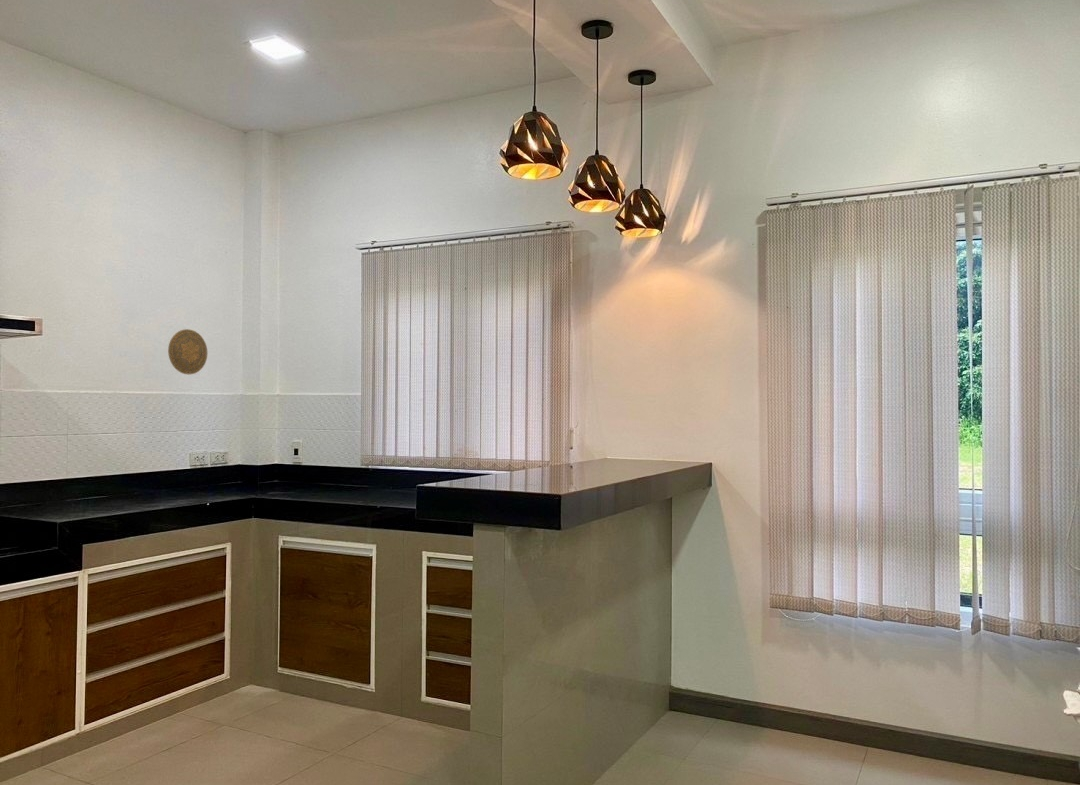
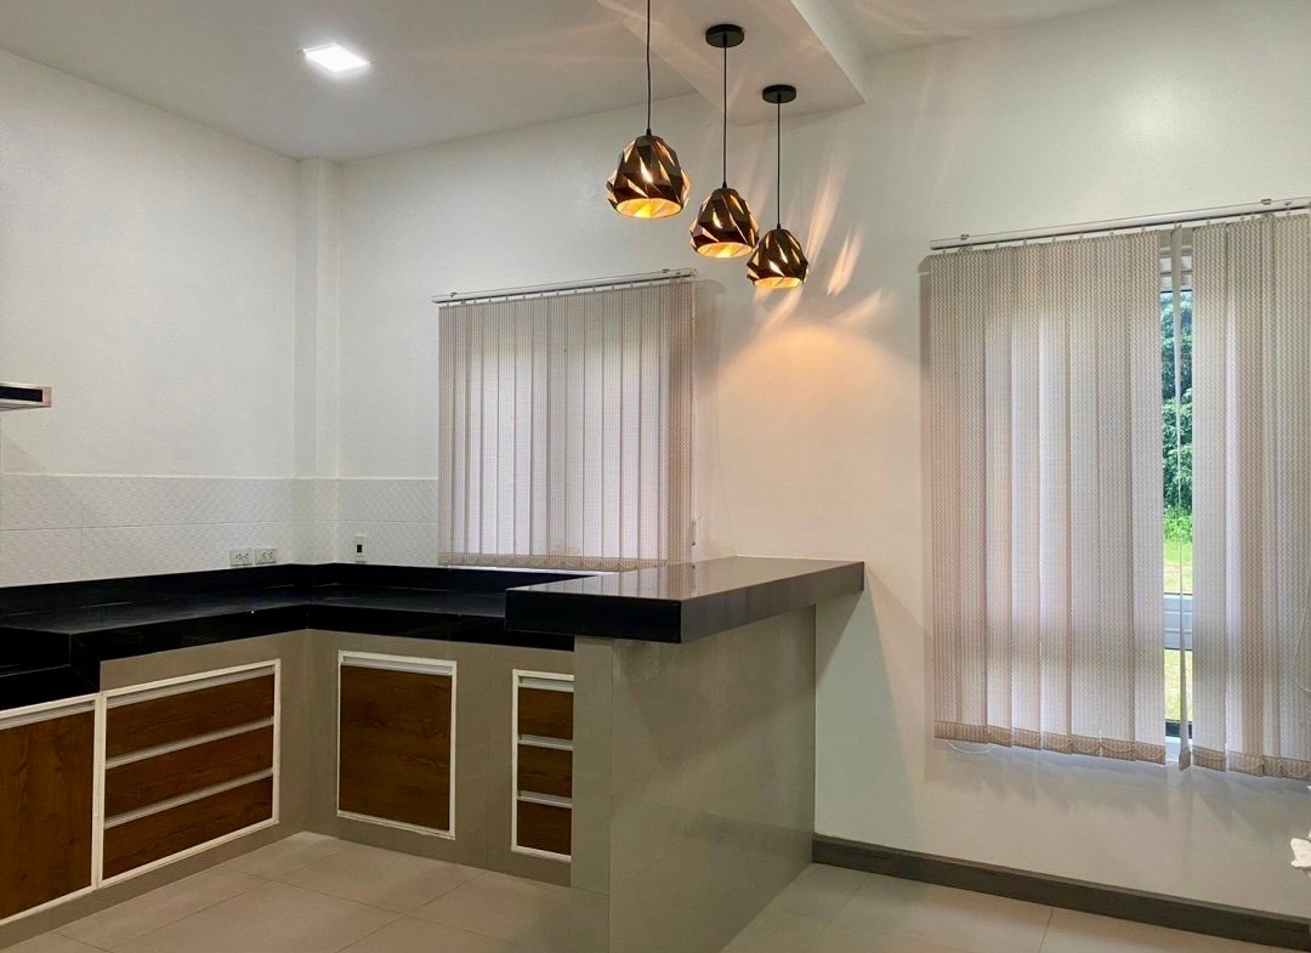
- decorative plate (189, 351)
